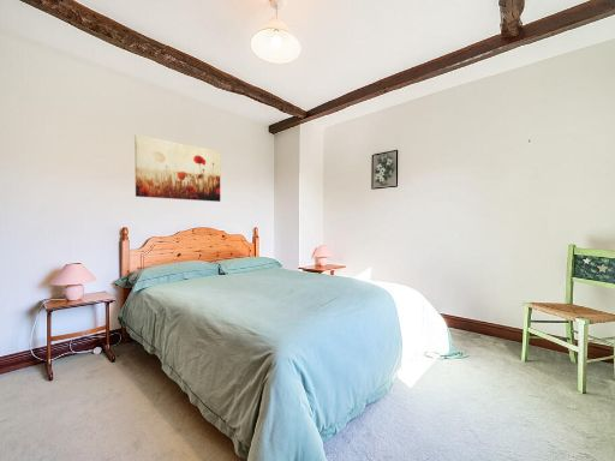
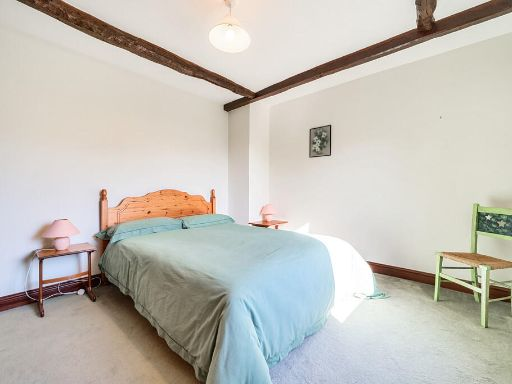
- wall art (181, 172)
